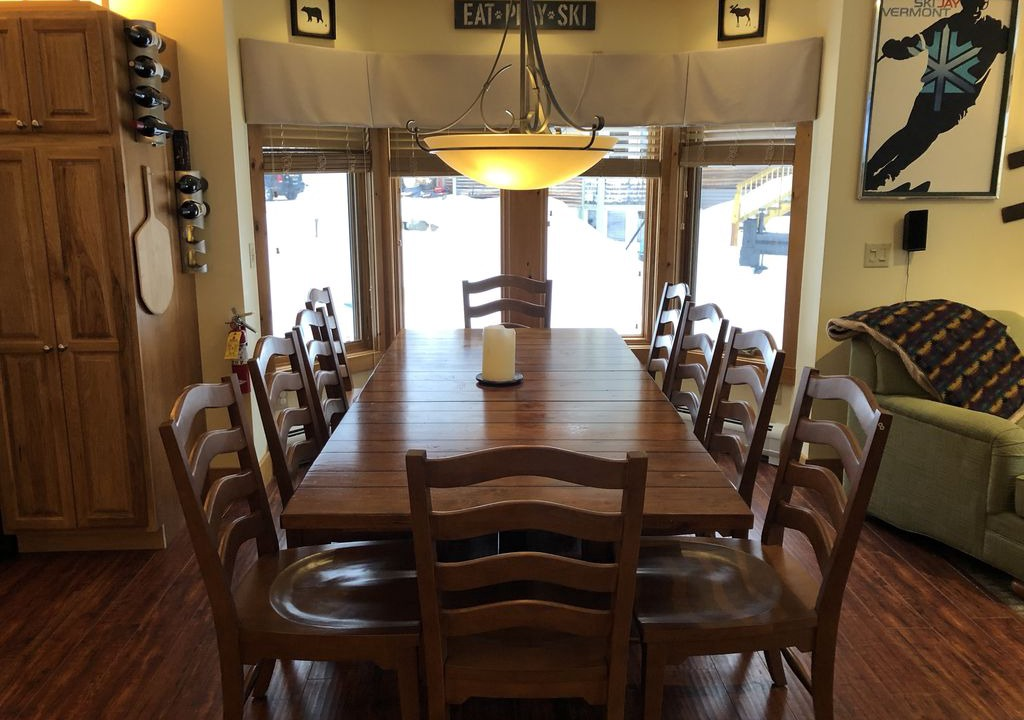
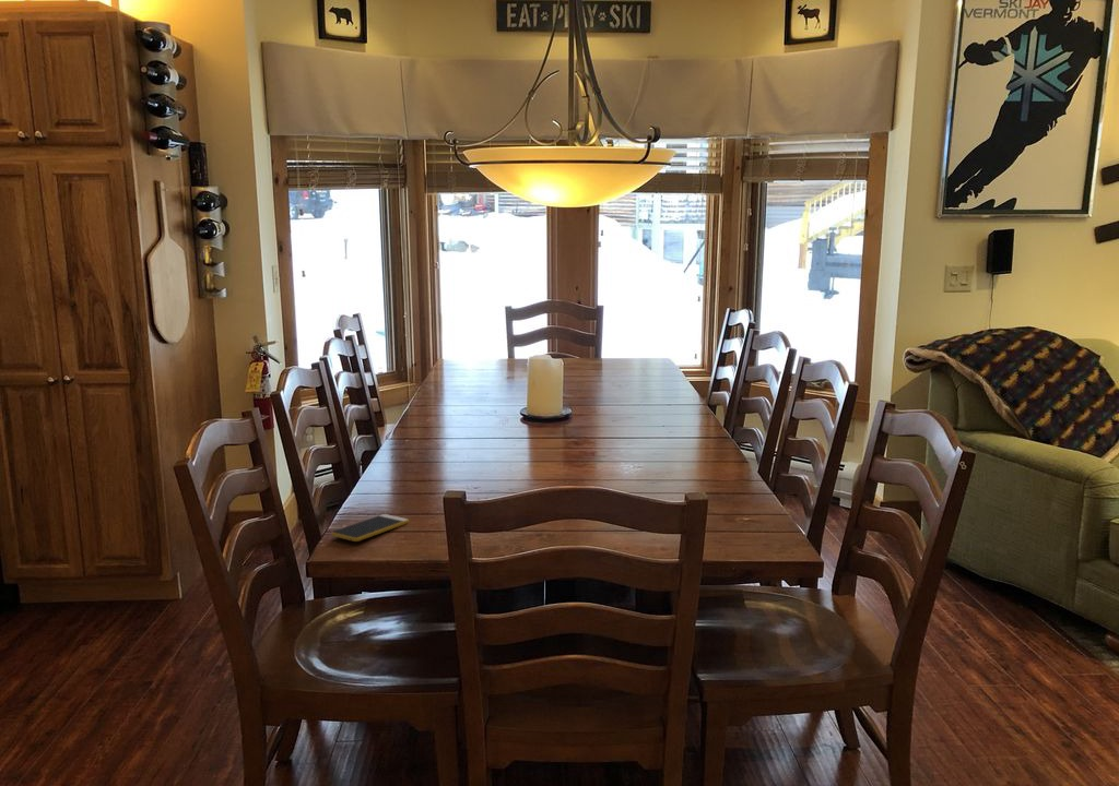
+ smartphone (370, 527)
